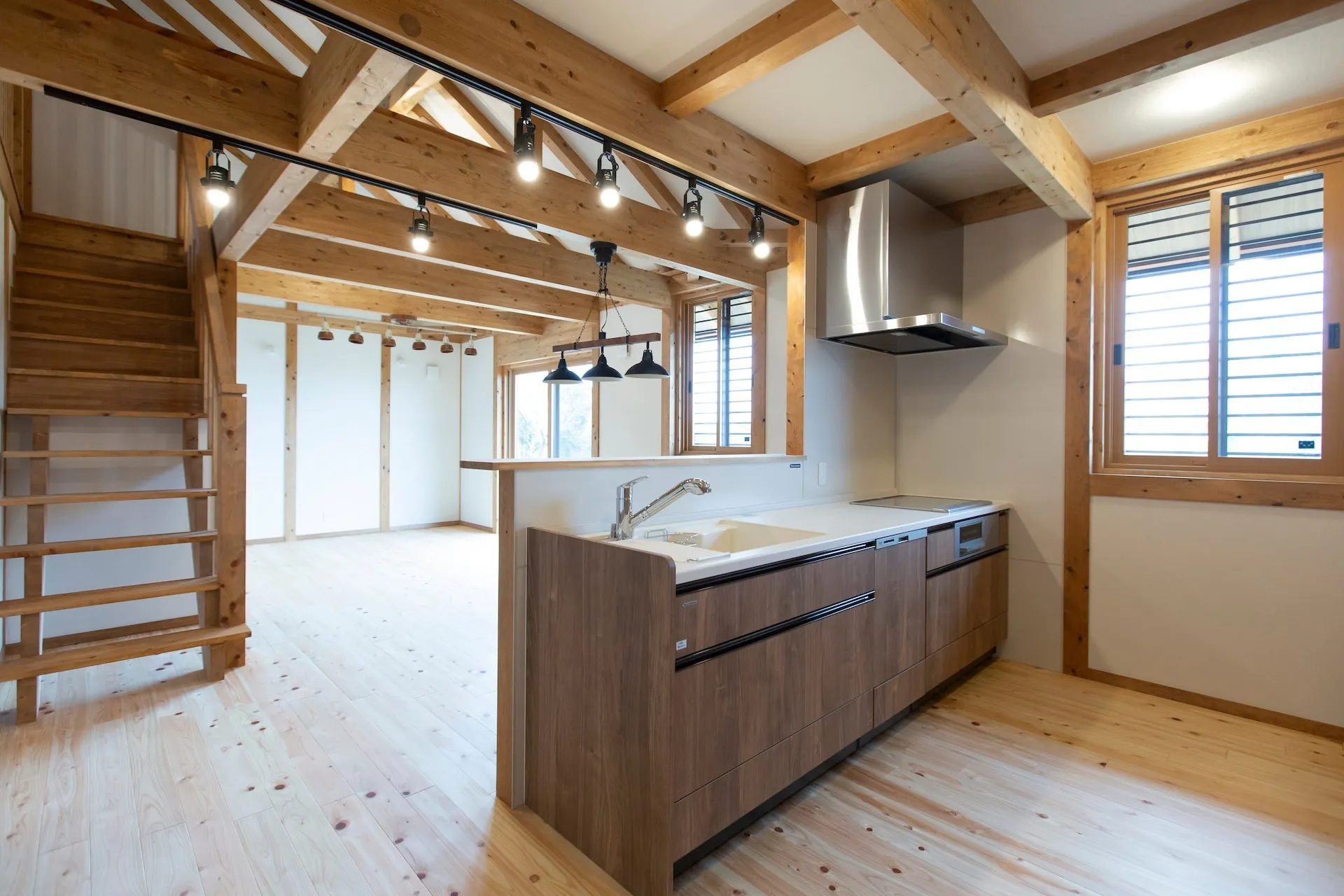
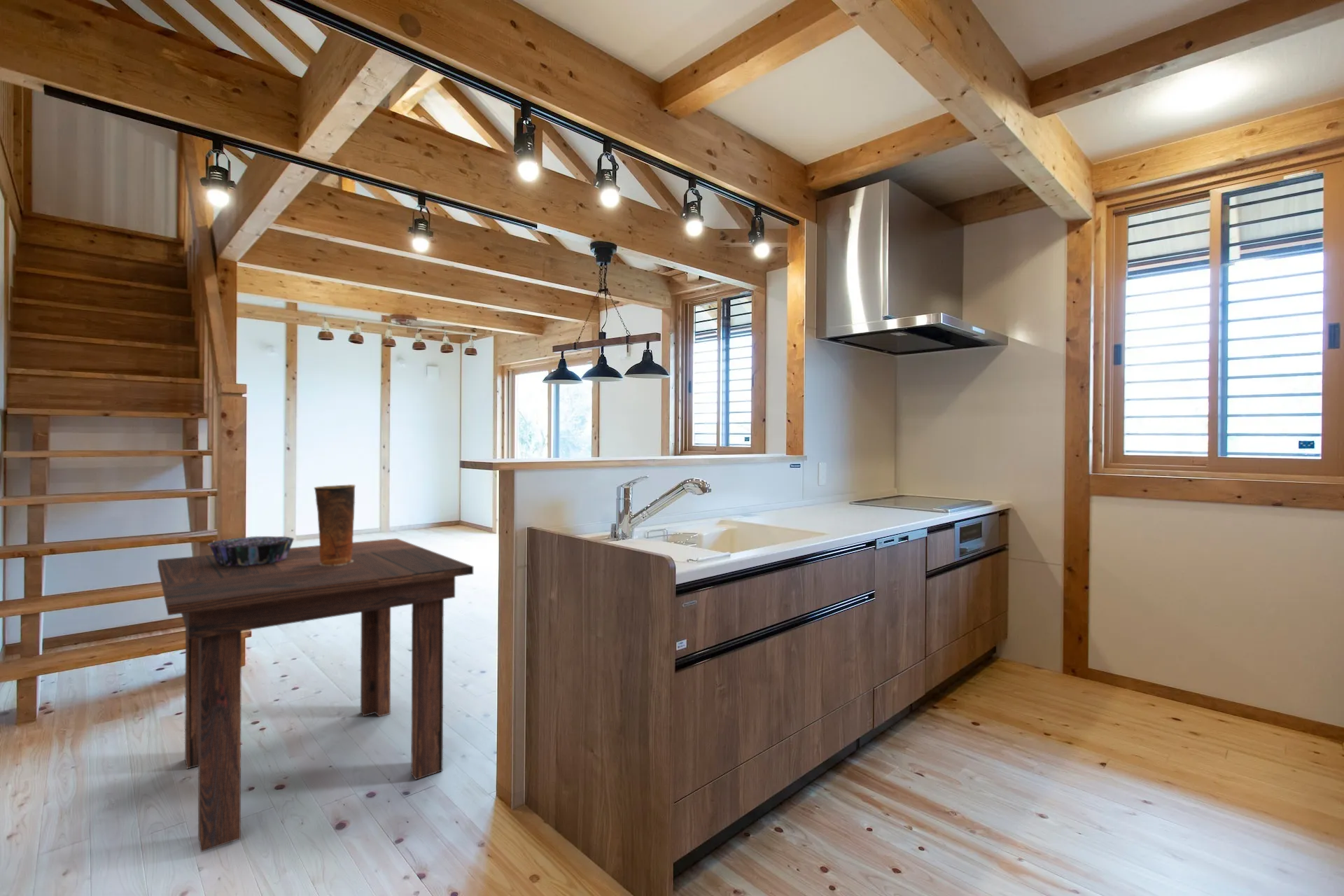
+ decorative bowl (253, 550)
+ vase (335, 524)
+ dining table (304, 621)
